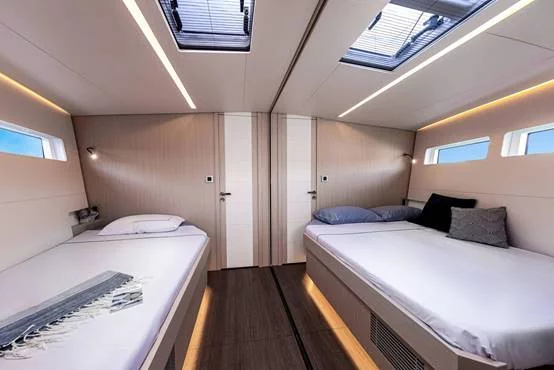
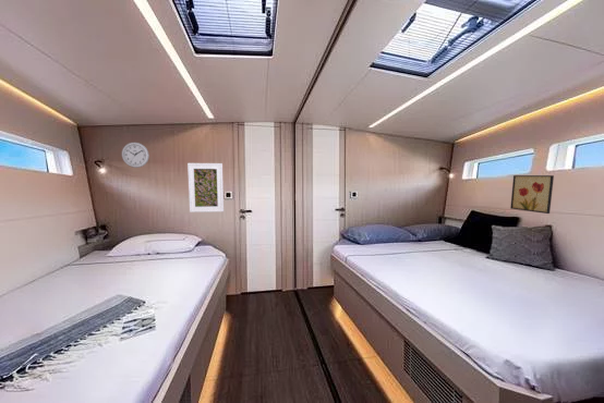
+ wall art (531, 193)
+ wall clock (134, 155)
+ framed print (206, 187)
